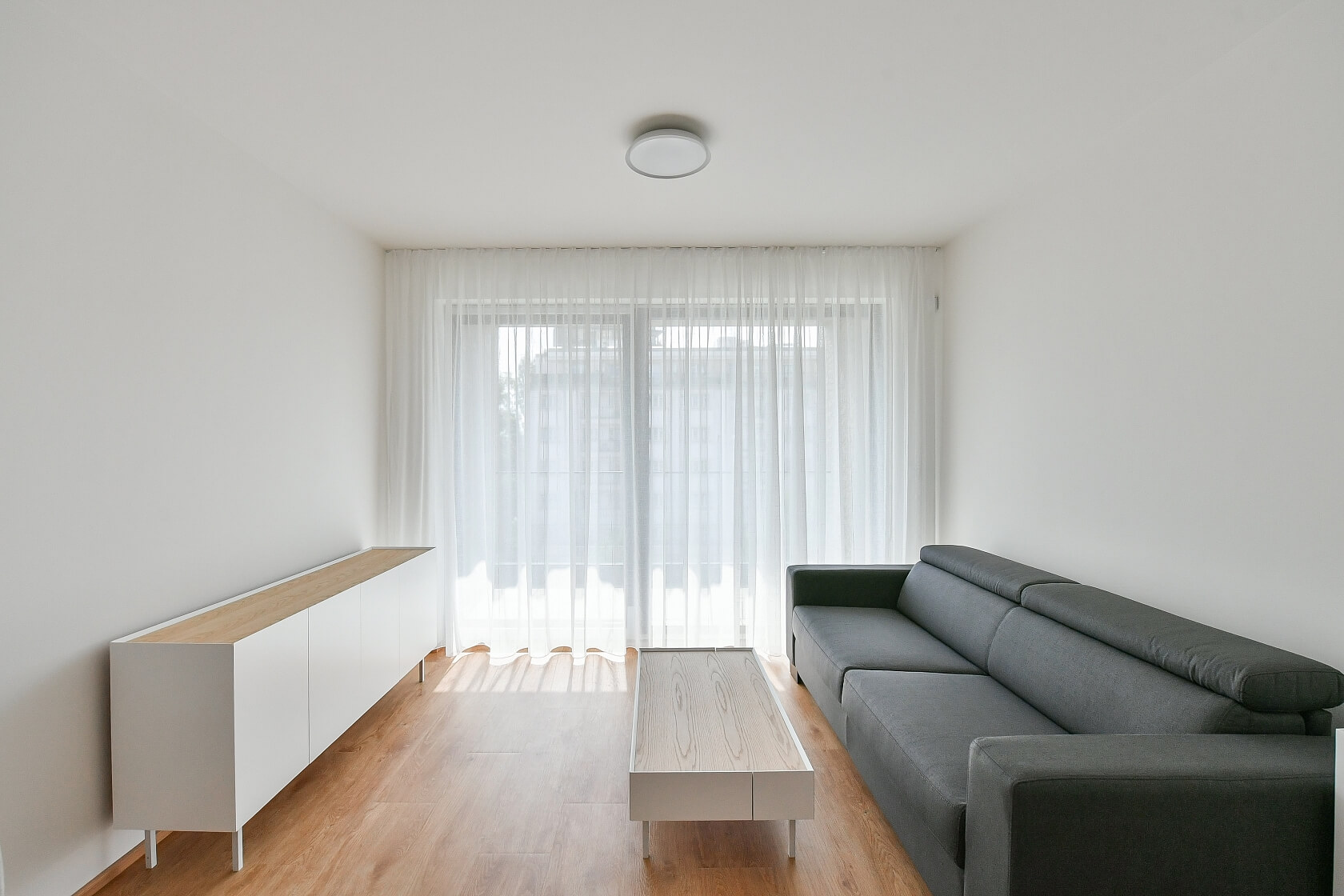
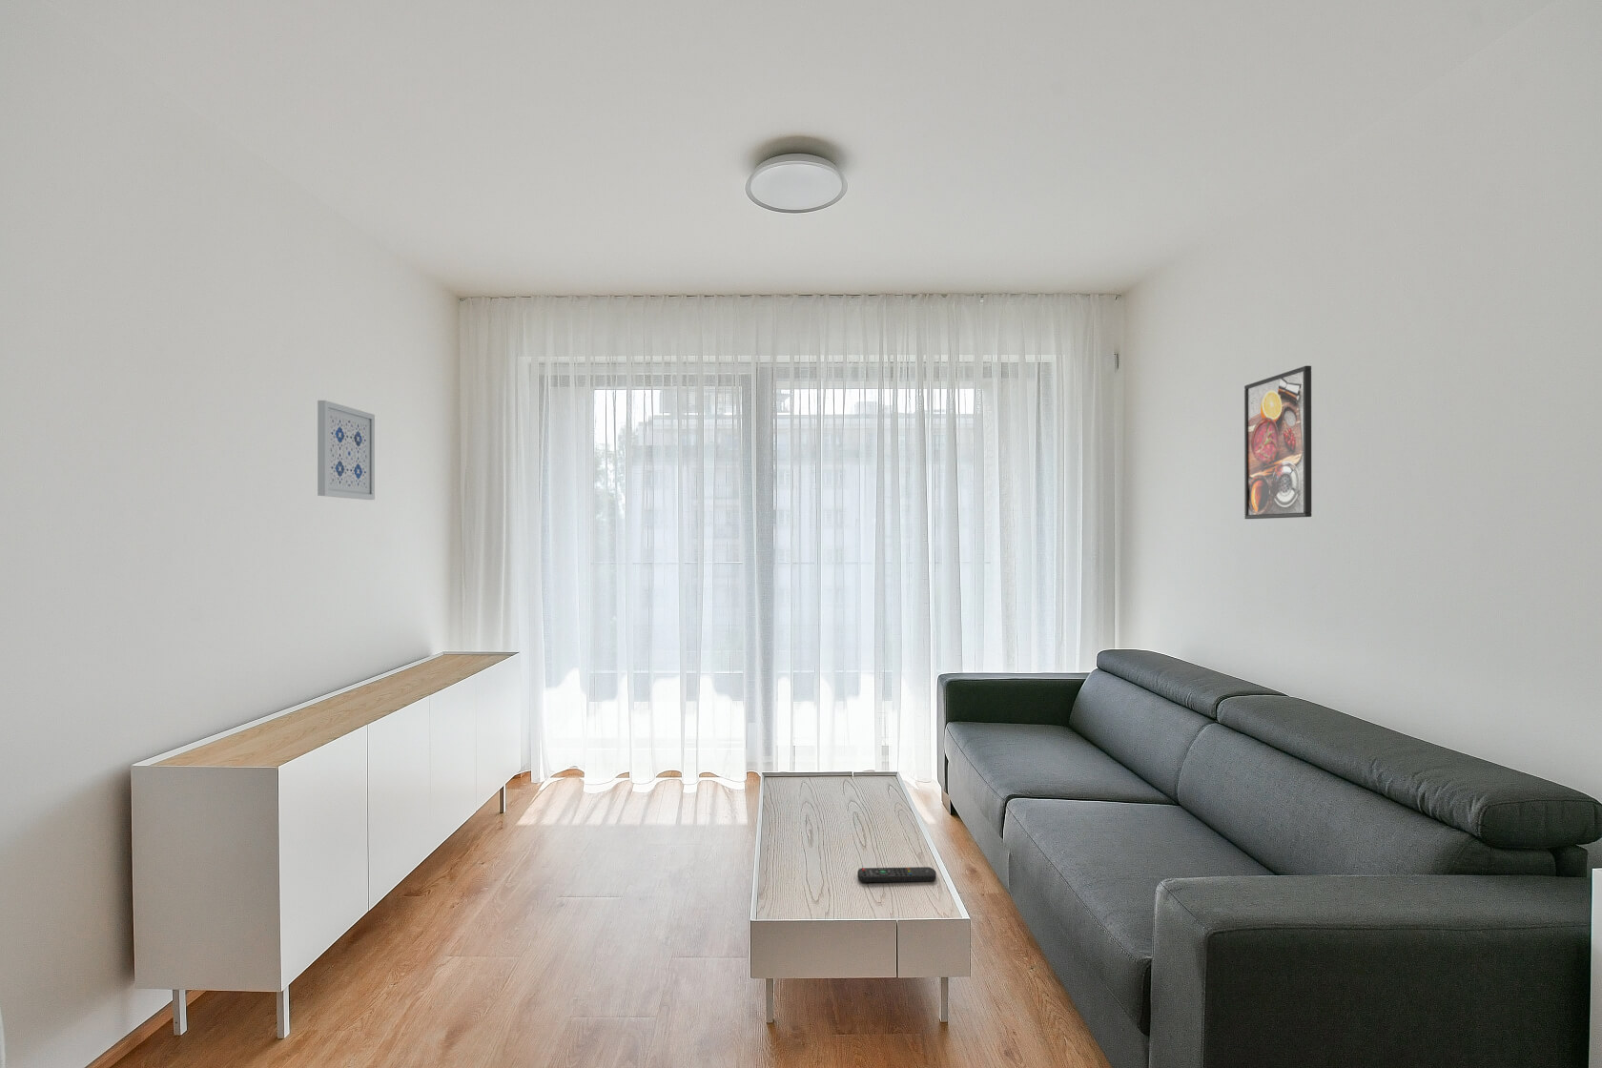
+ wall art (347, 452)
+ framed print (1275, 446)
+ remote control (896, 874)
